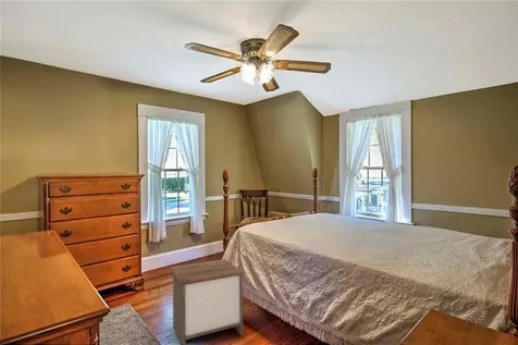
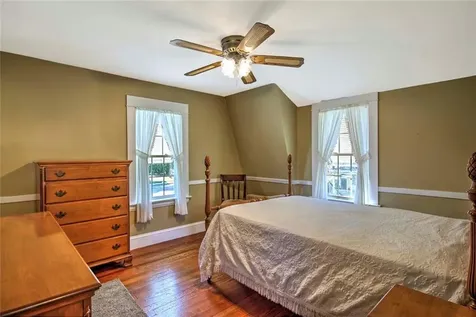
- nightstand (206, 299)
